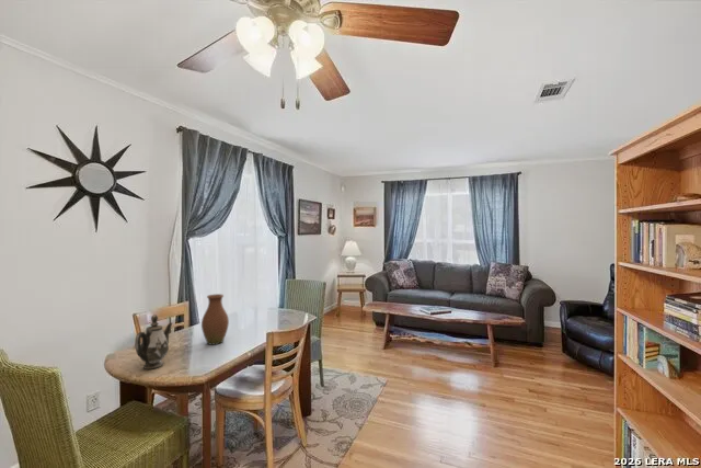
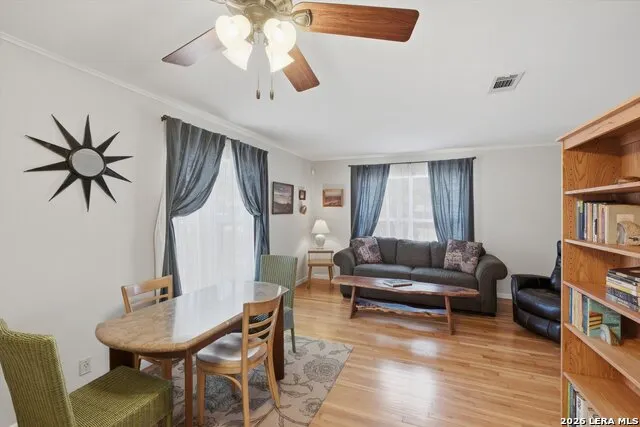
- vase (215, 318)
- teapot (154, 340)
